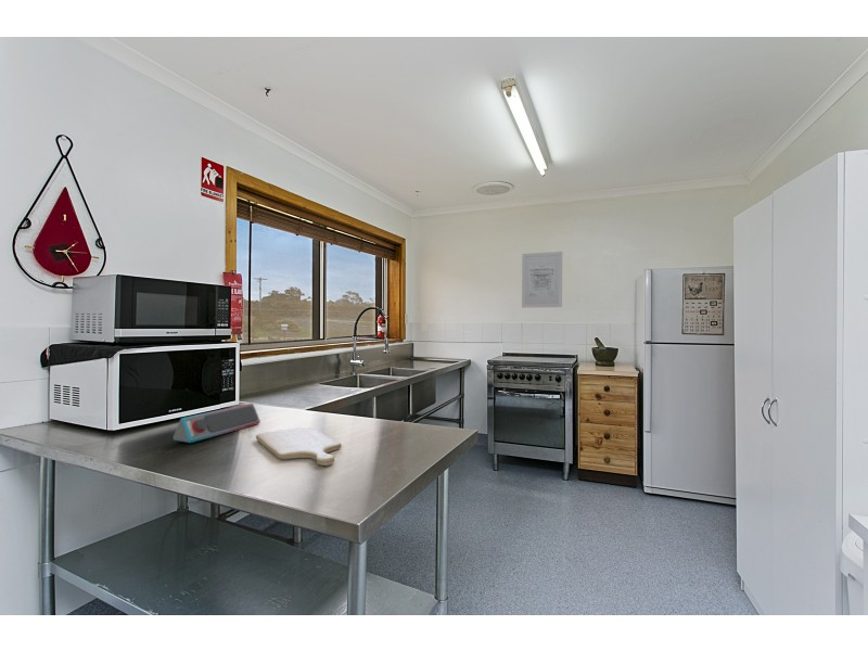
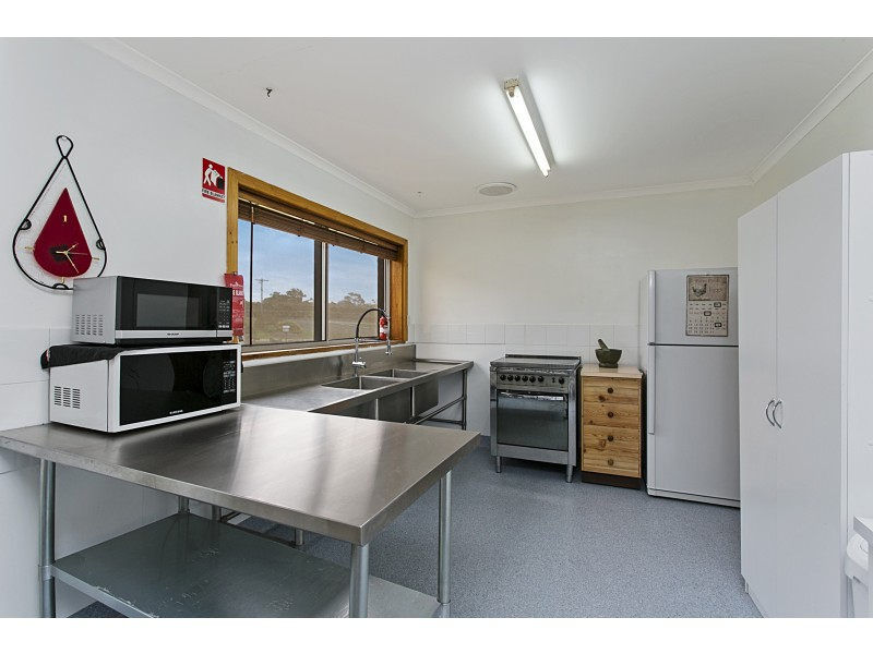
- wall art (541, 280)
- chopping board (303, 445)
- speaker (220, 421)
